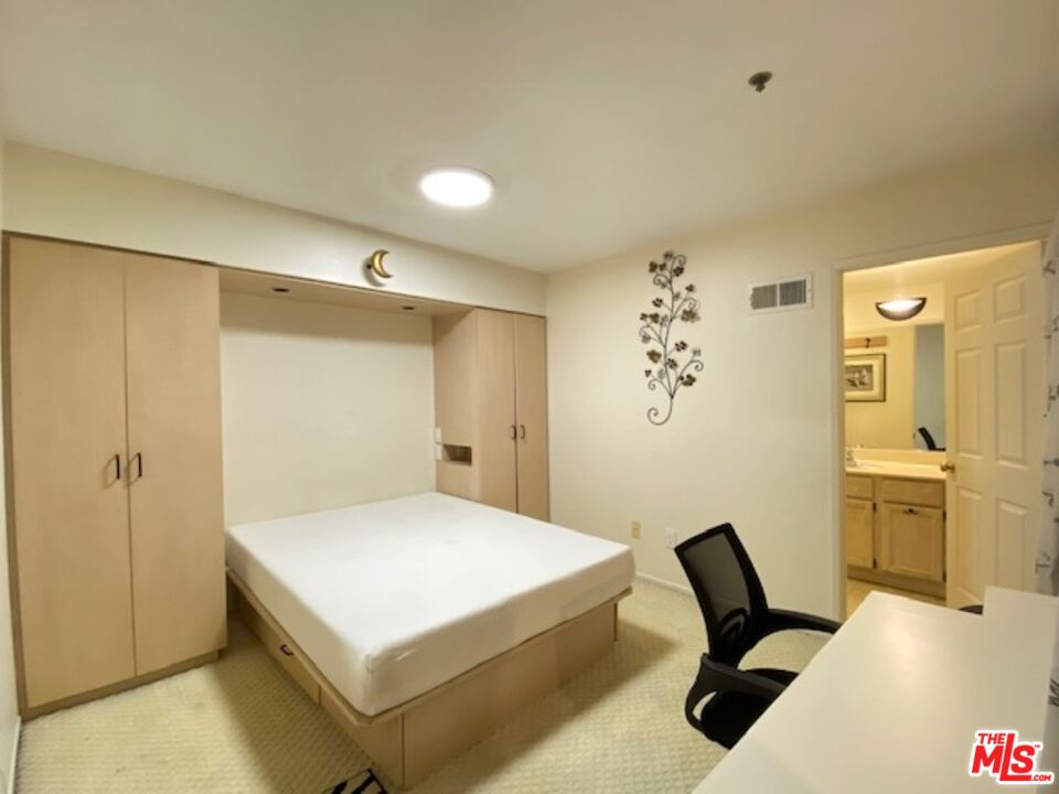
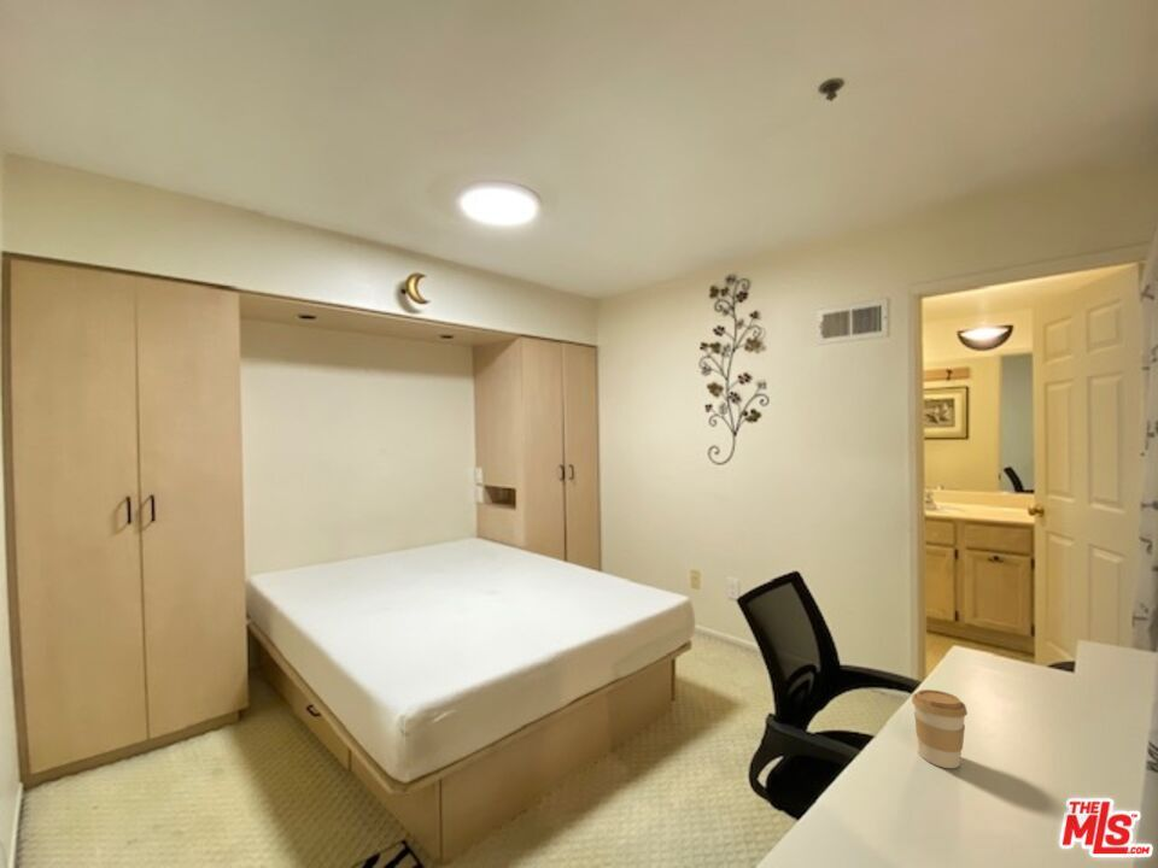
+ coffee cup (938, 726)
